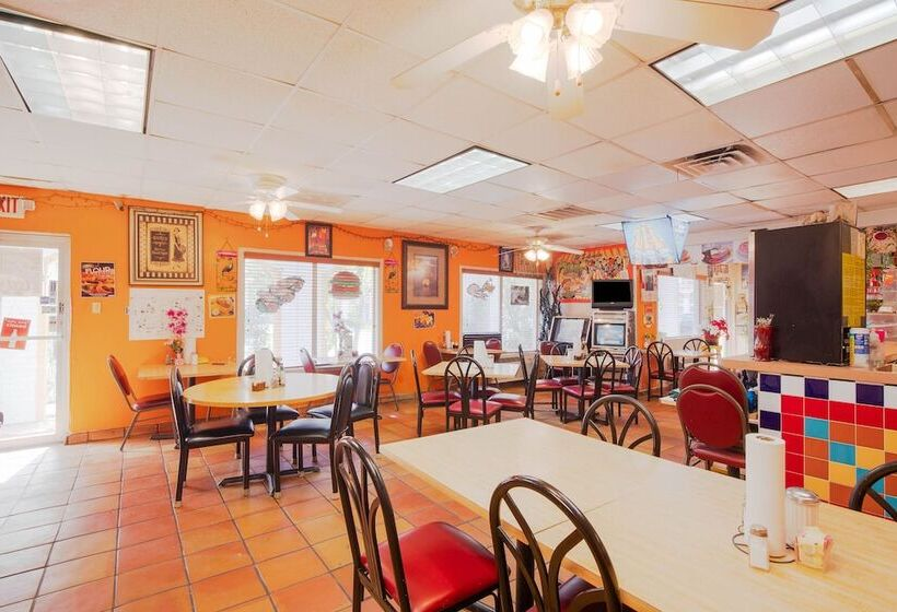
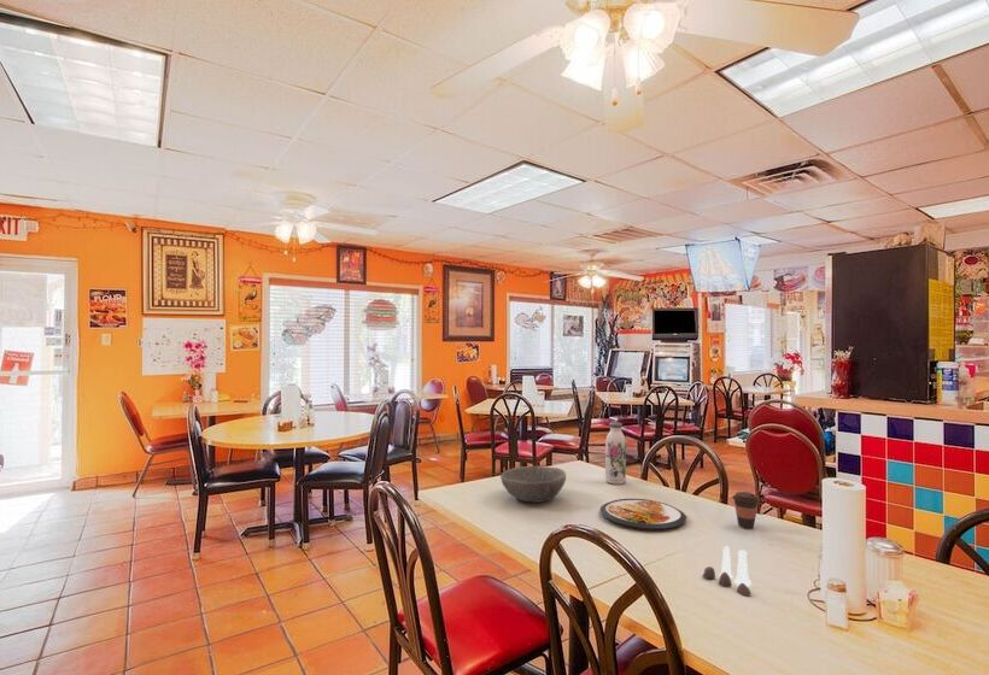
+ dish (642, 510)
+ bowl (533, 485)
+ coffee cup (745, 510)
+ salt and pepper shaker set (730, 565)
+ water bottle (615, 452)
